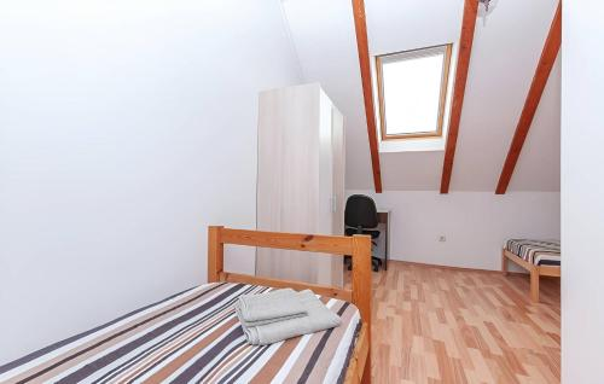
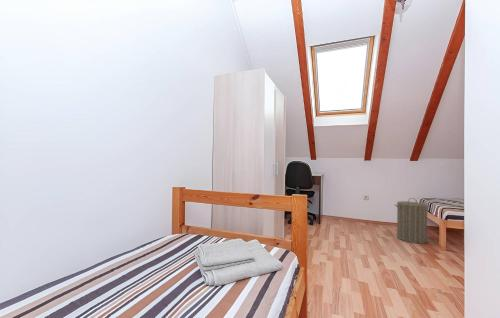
+ laundry hamper (411, 218)
